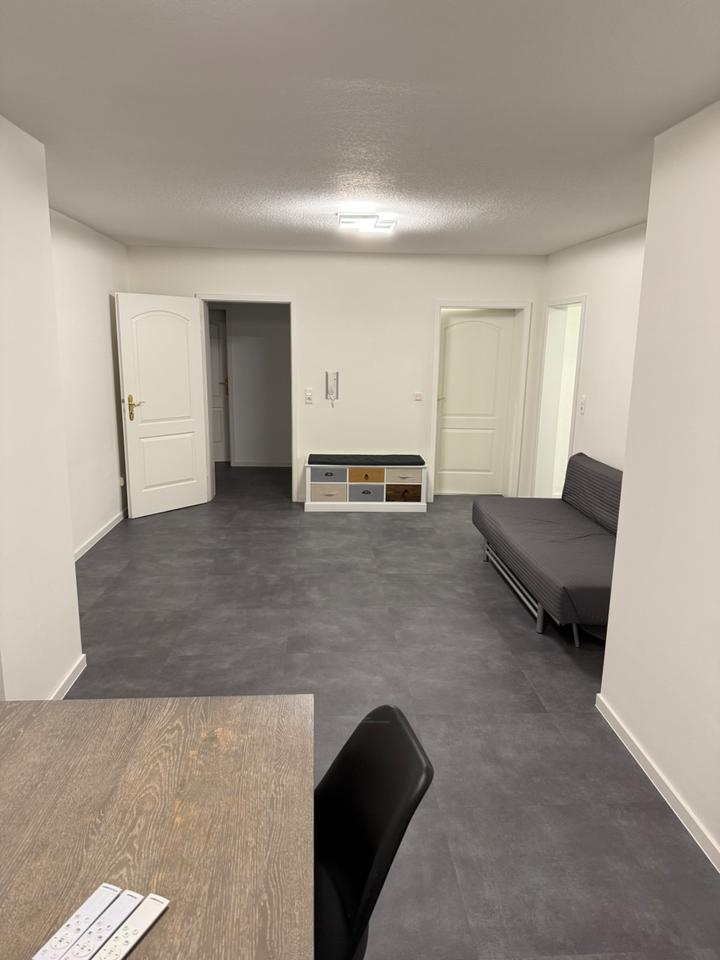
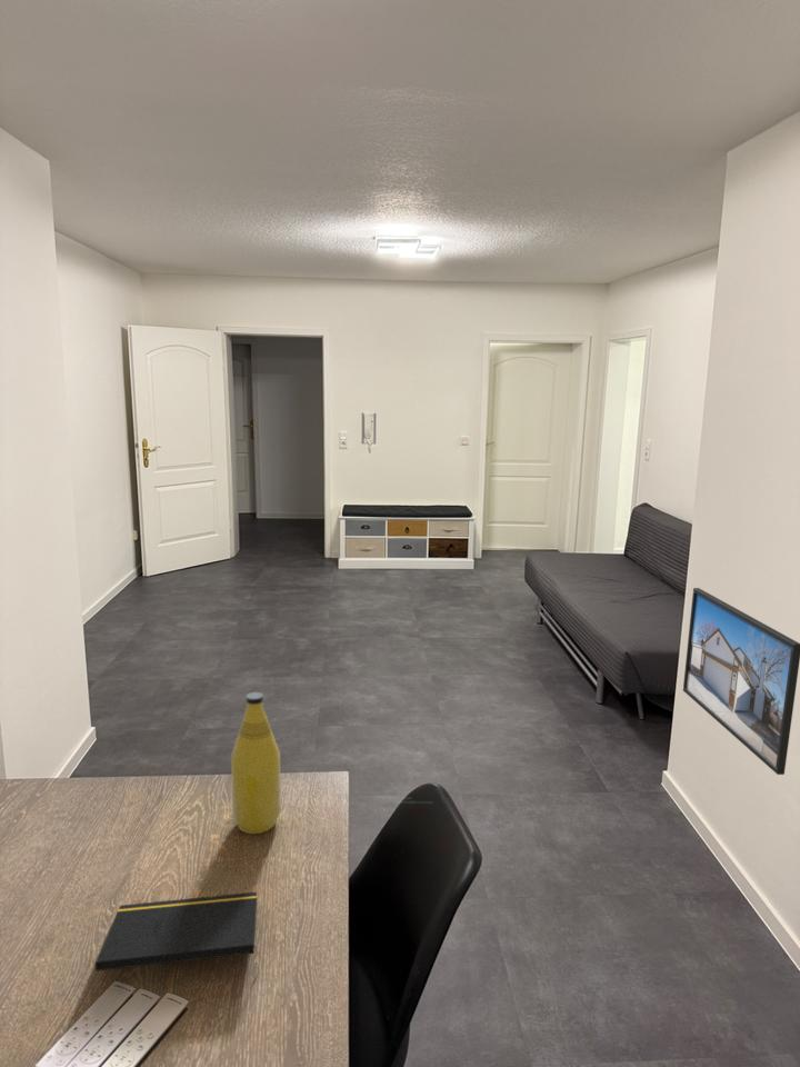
+ bottle (256, 759)
+ notepad (182, 928)
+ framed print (733, 670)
